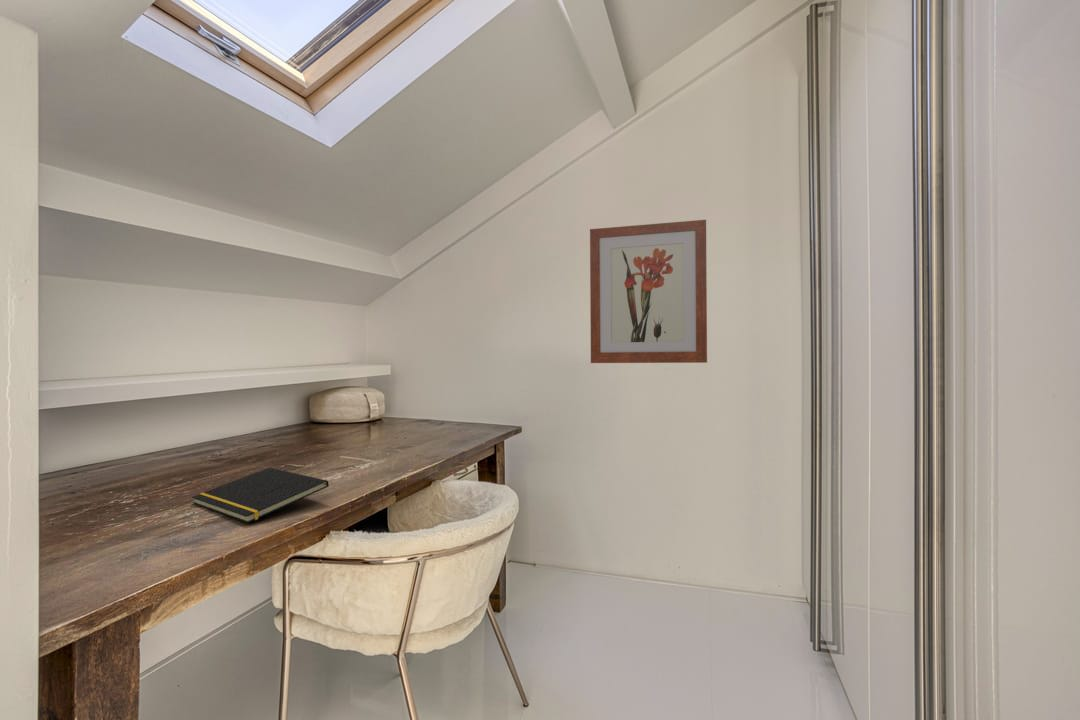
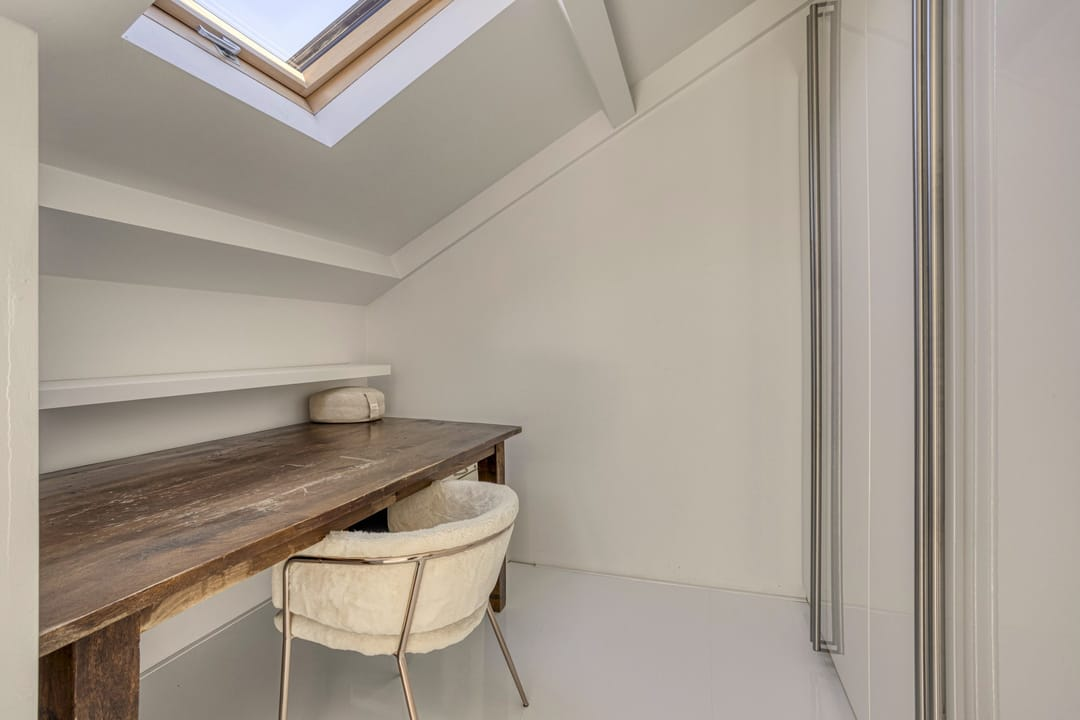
- wall art (646, 294)
- notepad (260, 491)
